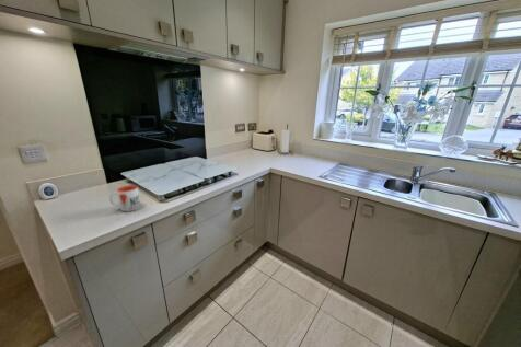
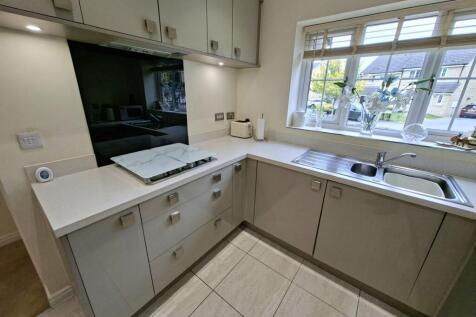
- mug (124, 198)
